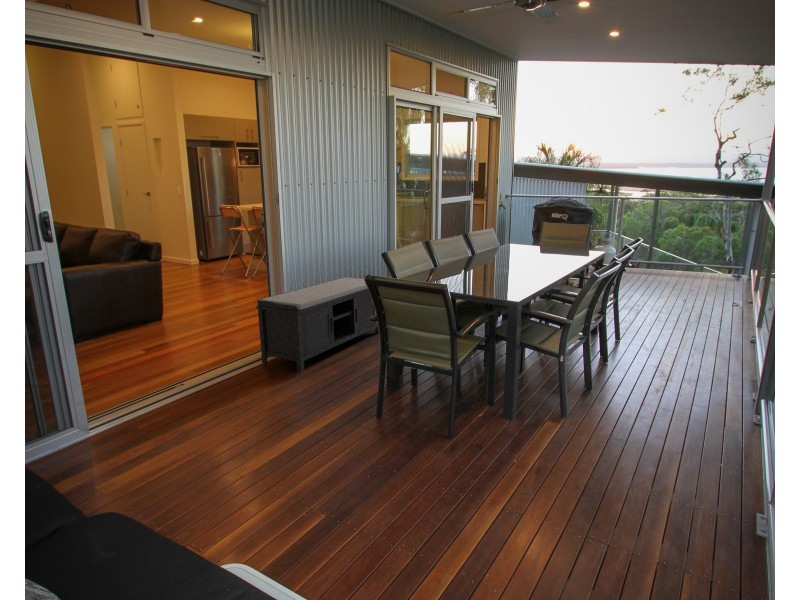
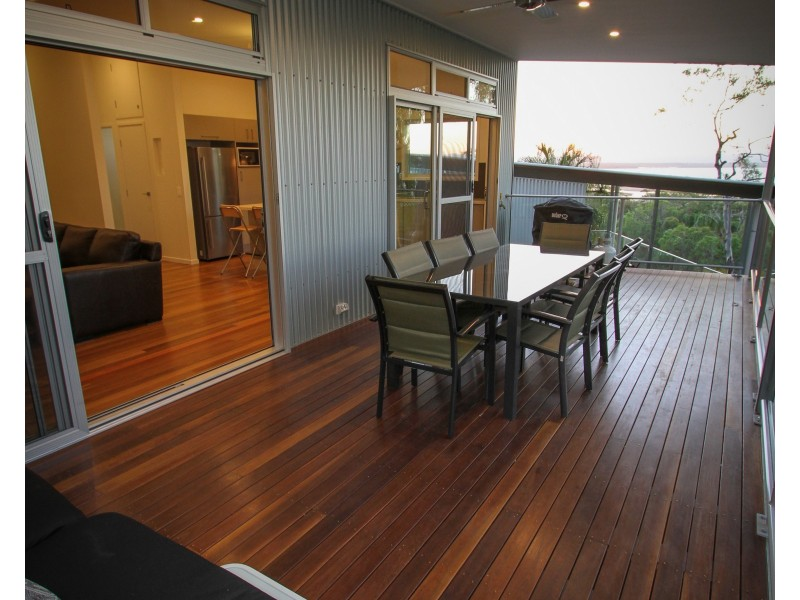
- bench (325, 318)
